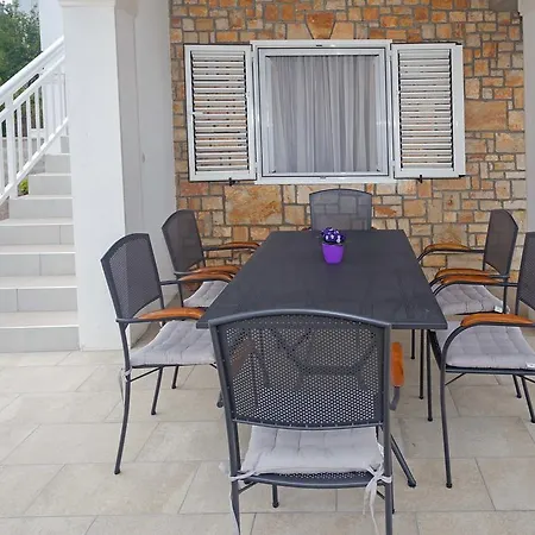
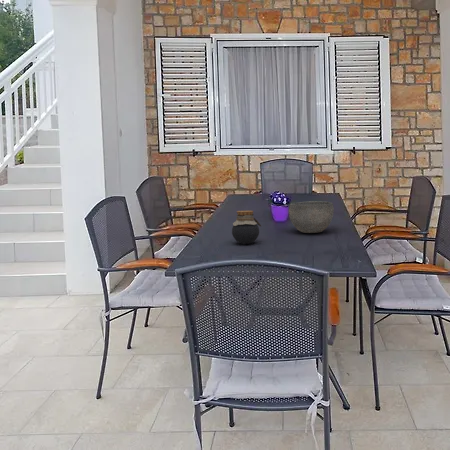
+ bowl (311, 217)
+ jar (247, 227)
